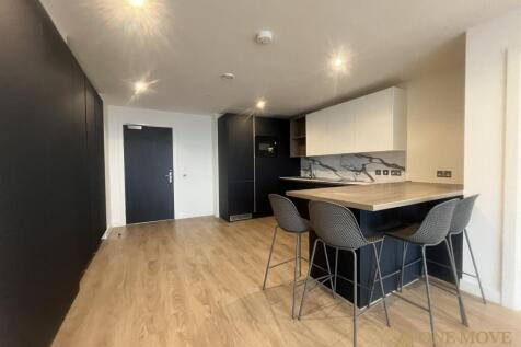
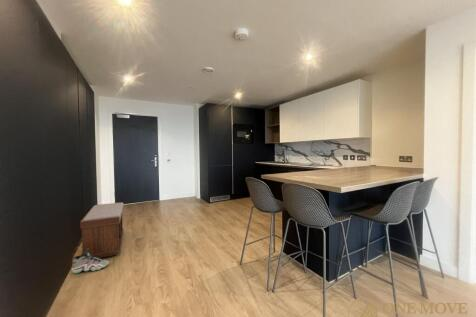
+ sneaker (90, 258)
+ bench (105, 227)
